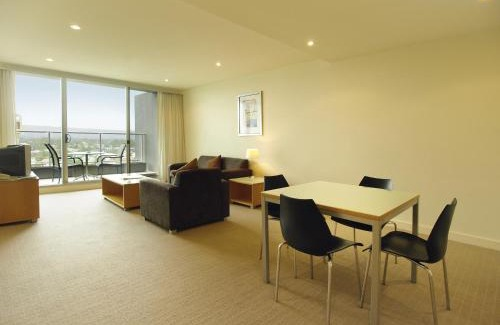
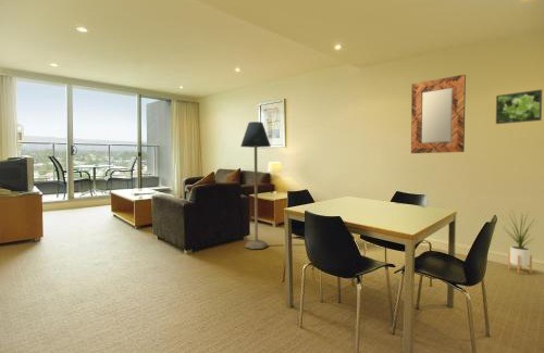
+ floor lamp (256, 184)
+ home mirror (436, 116)
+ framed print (518, 108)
+ house plant (521, 240)
